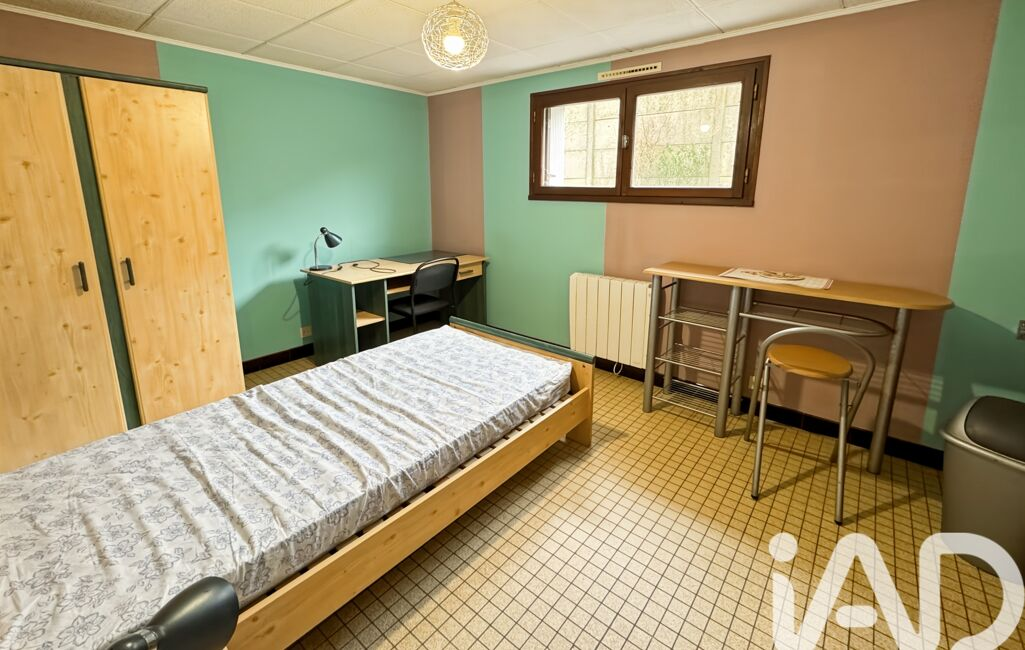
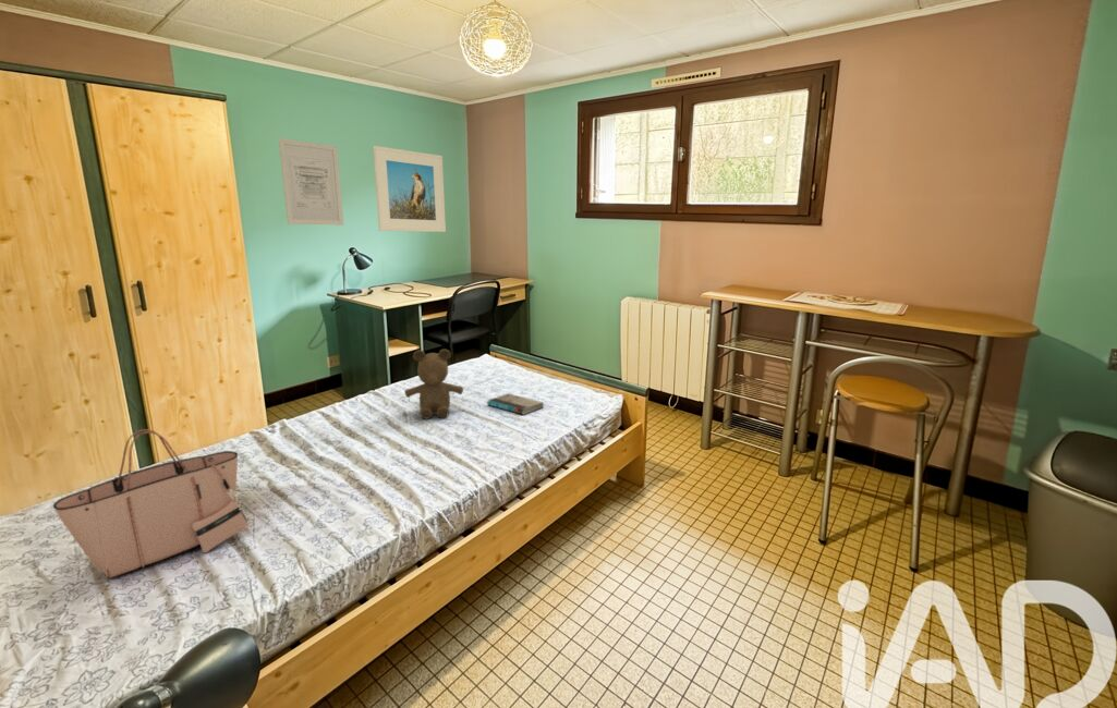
+ book (514, 403)
+ teddy bear (433, 381)
+ wall art (313, 184)
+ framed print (411, 192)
+ tote bag (157, 492)
